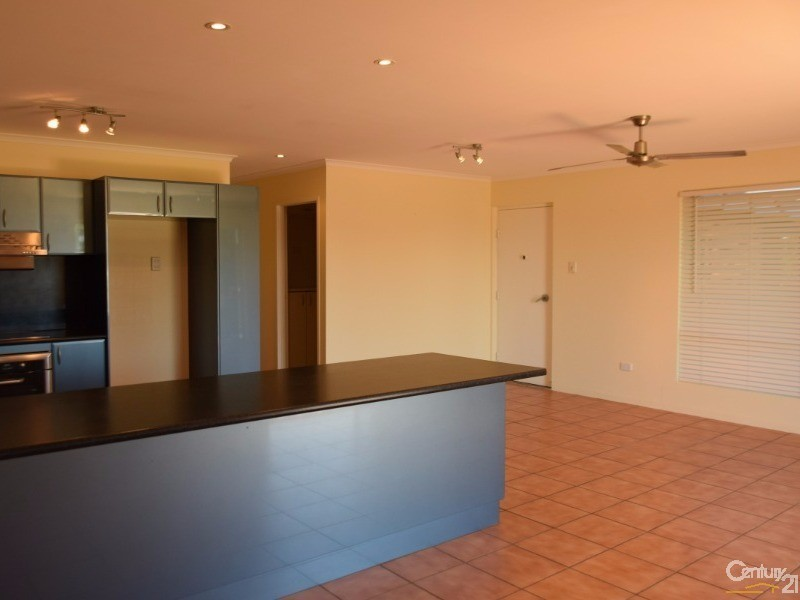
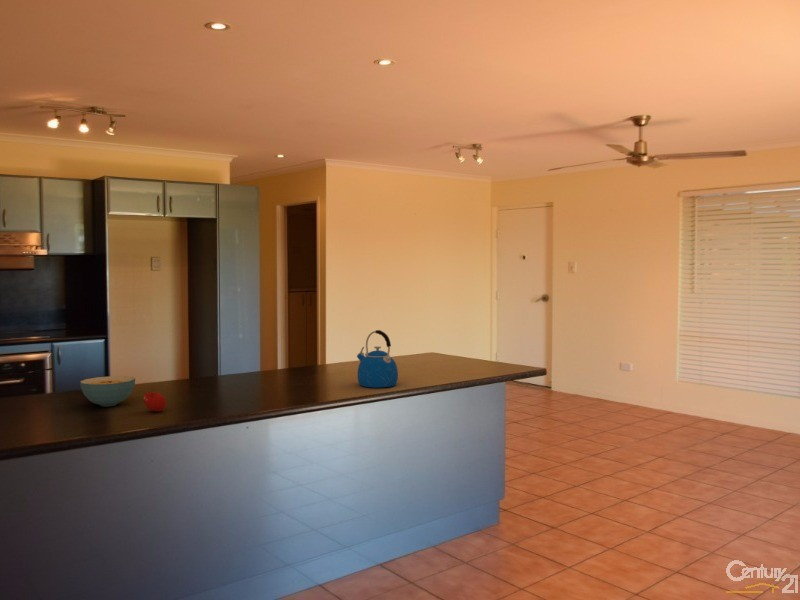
+ cereal bowl (108, 392)
+ fruit (155, 401)
+ kettle (374, 356)
